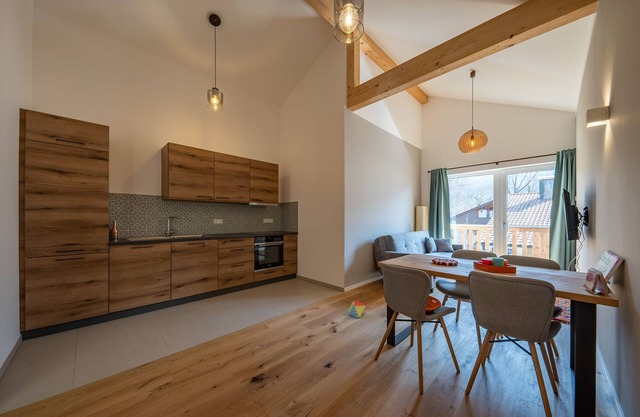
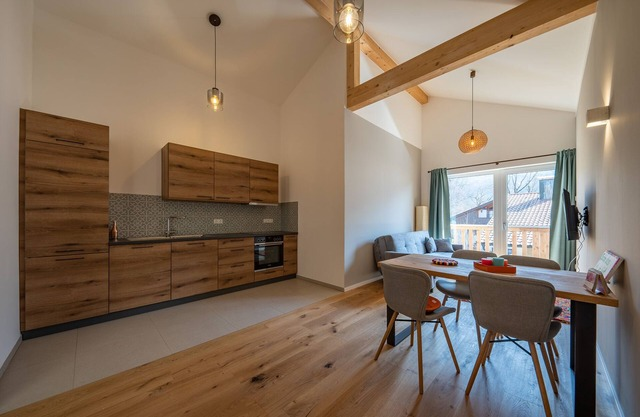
- stacking toy (356, 309)
